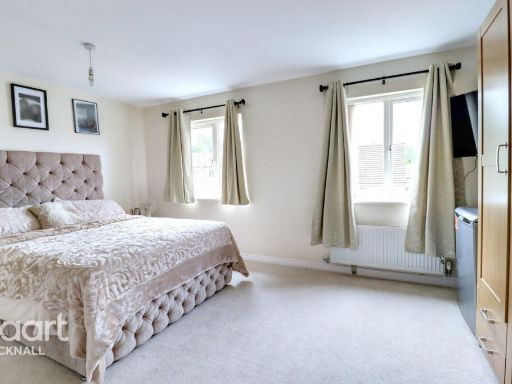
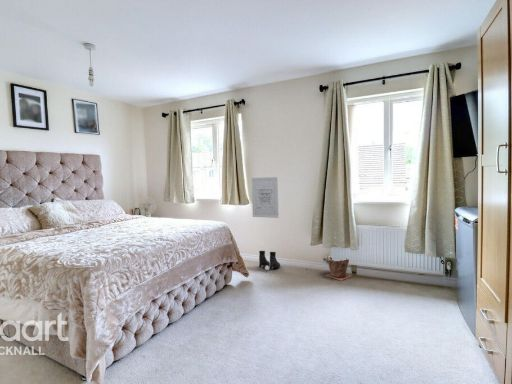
+ plant pot (338, 266)
+ boots (270, 258)
+ wall art (265, 197)
